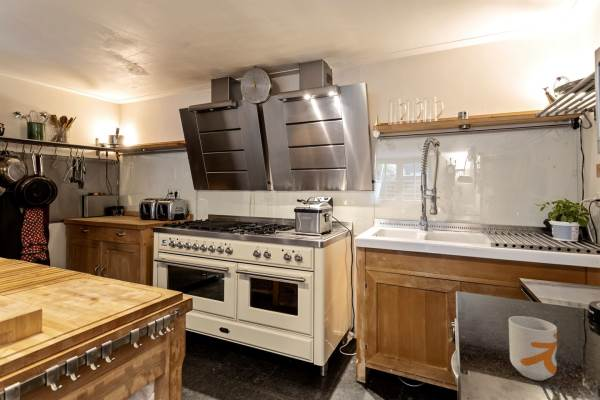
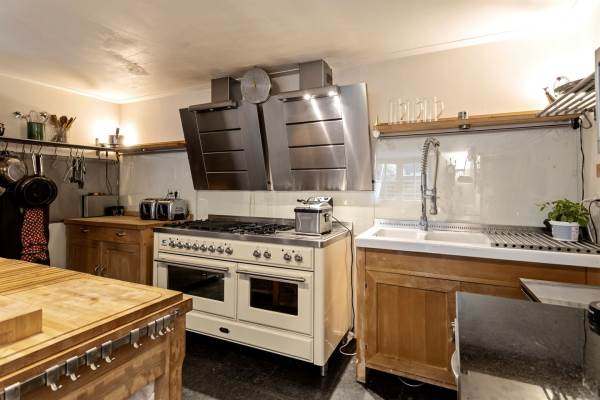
- mug (535, 348)
